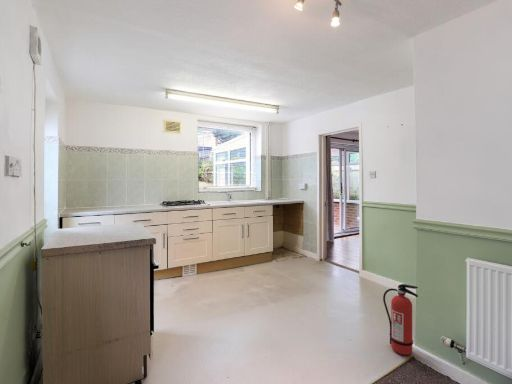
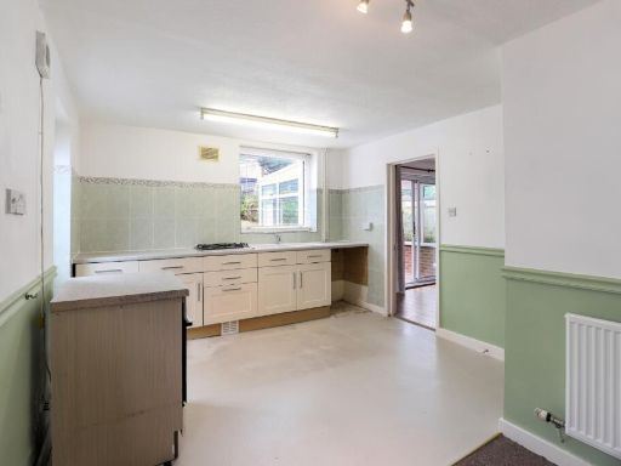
- fire extinguisher (399, 315)
